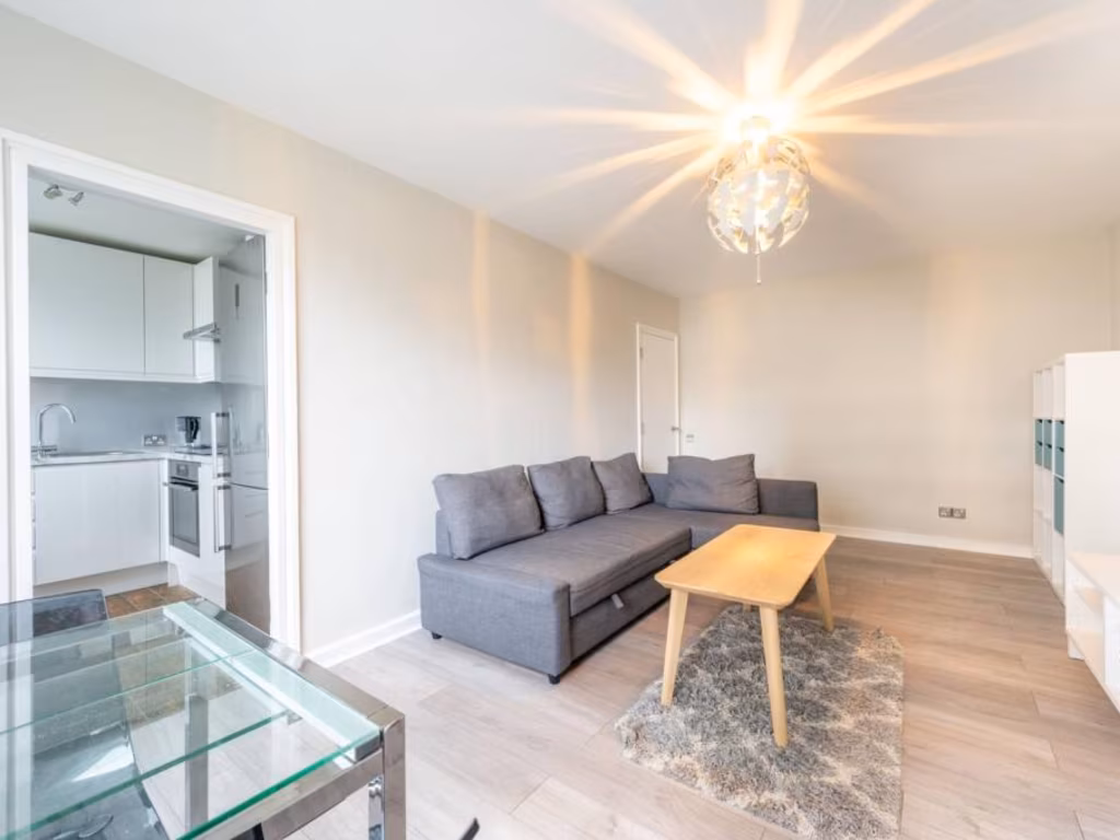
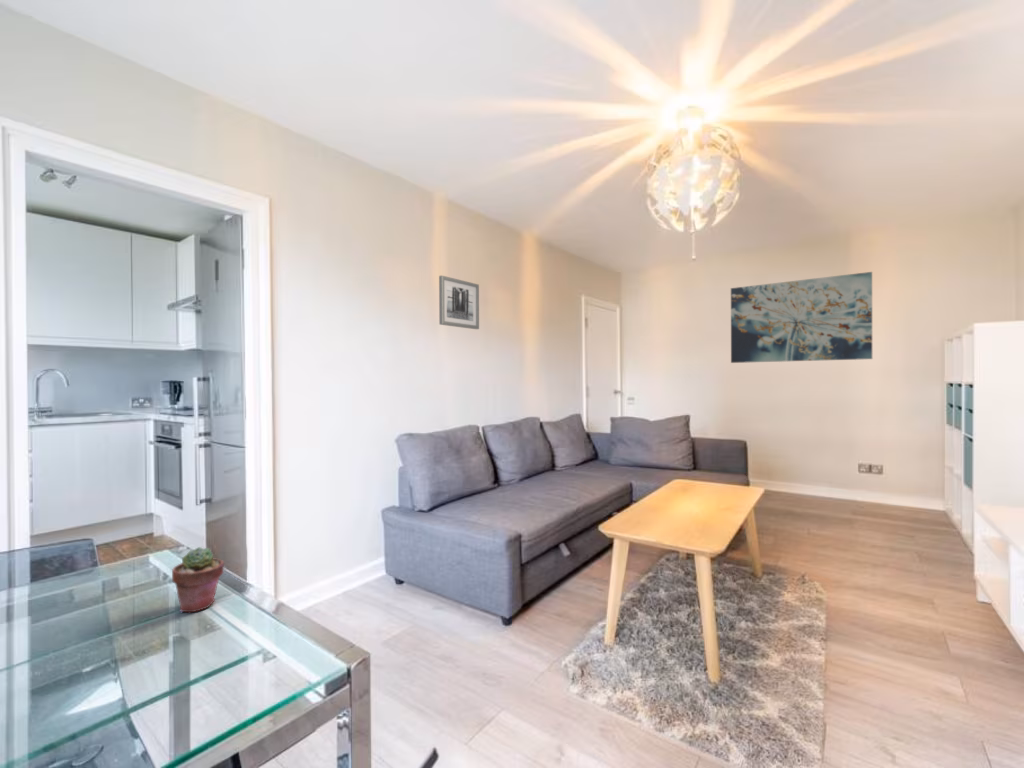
+ wall art (796, 321)
+ potted succulent (198, 576)
+ wall art (460, 303)
